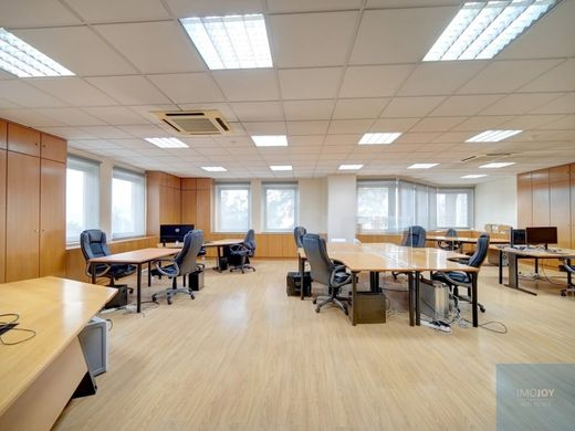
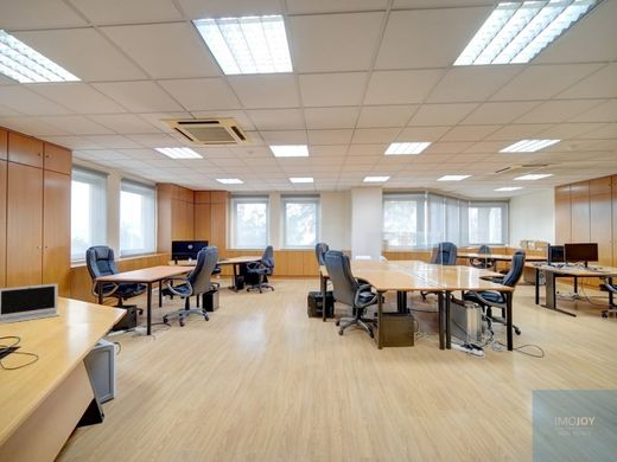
+ laptop (28, 302)
